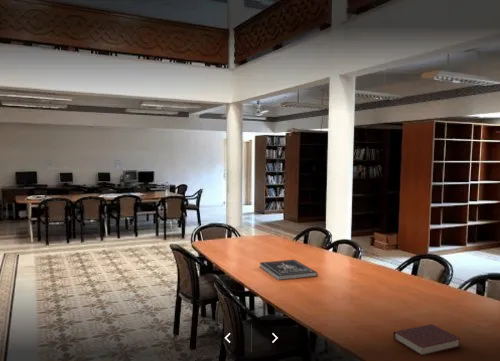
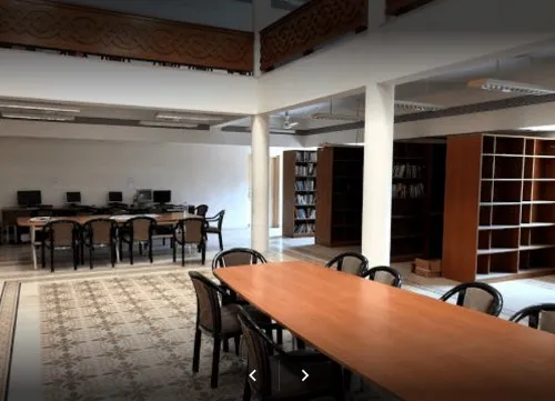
- book (426, 338)
- book (287, 269)
